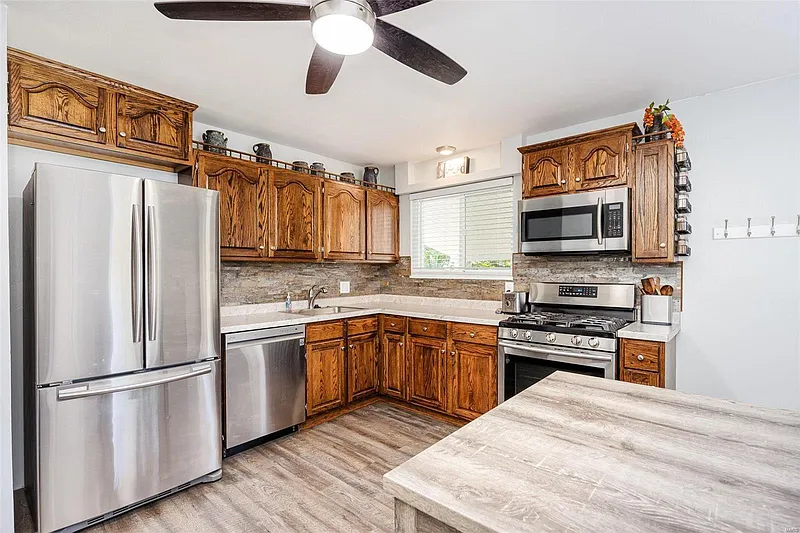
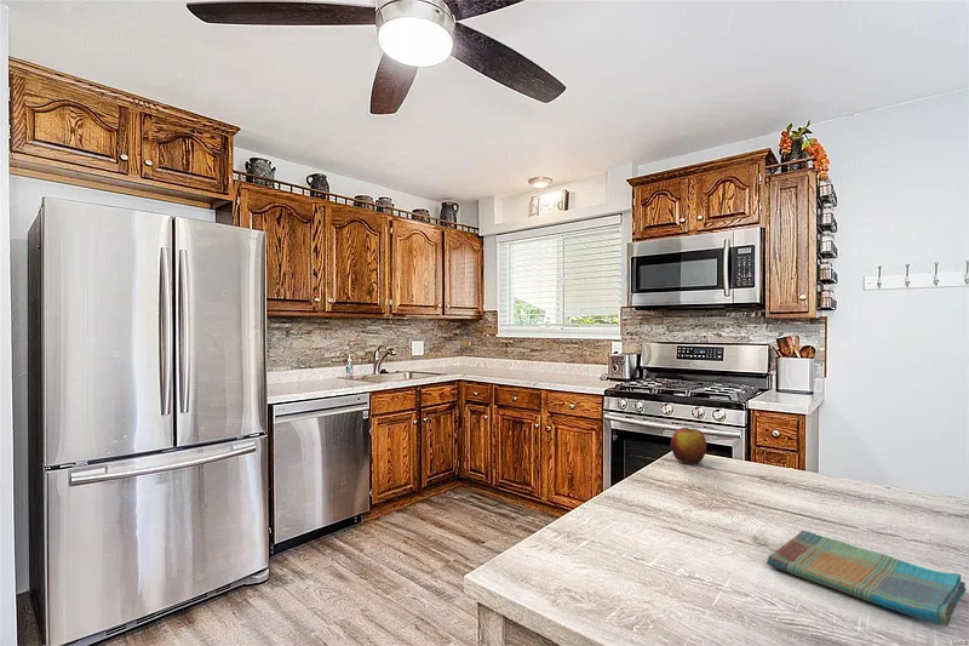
+ apple (688, 445)
+ dish towel (861, 570)
